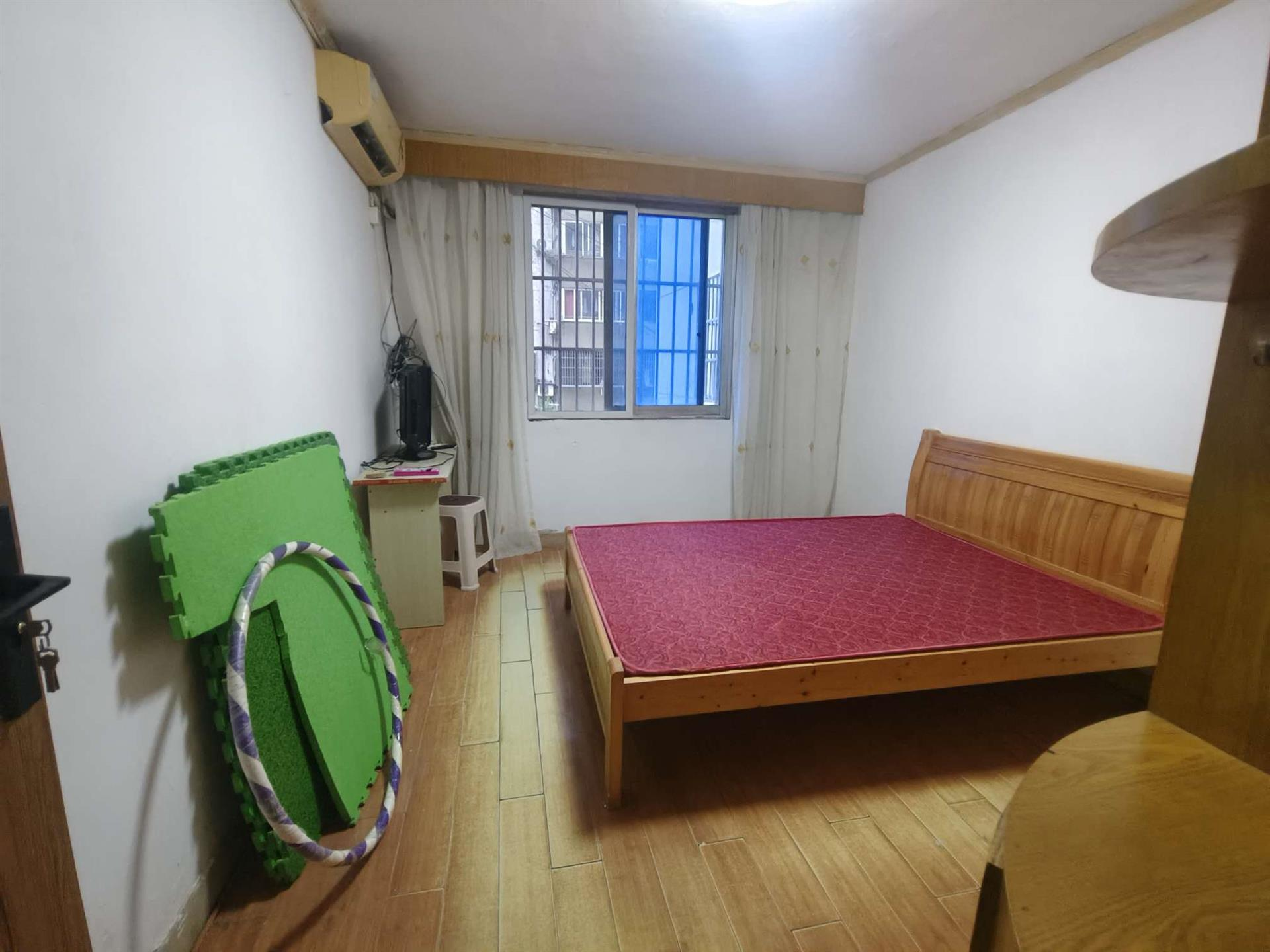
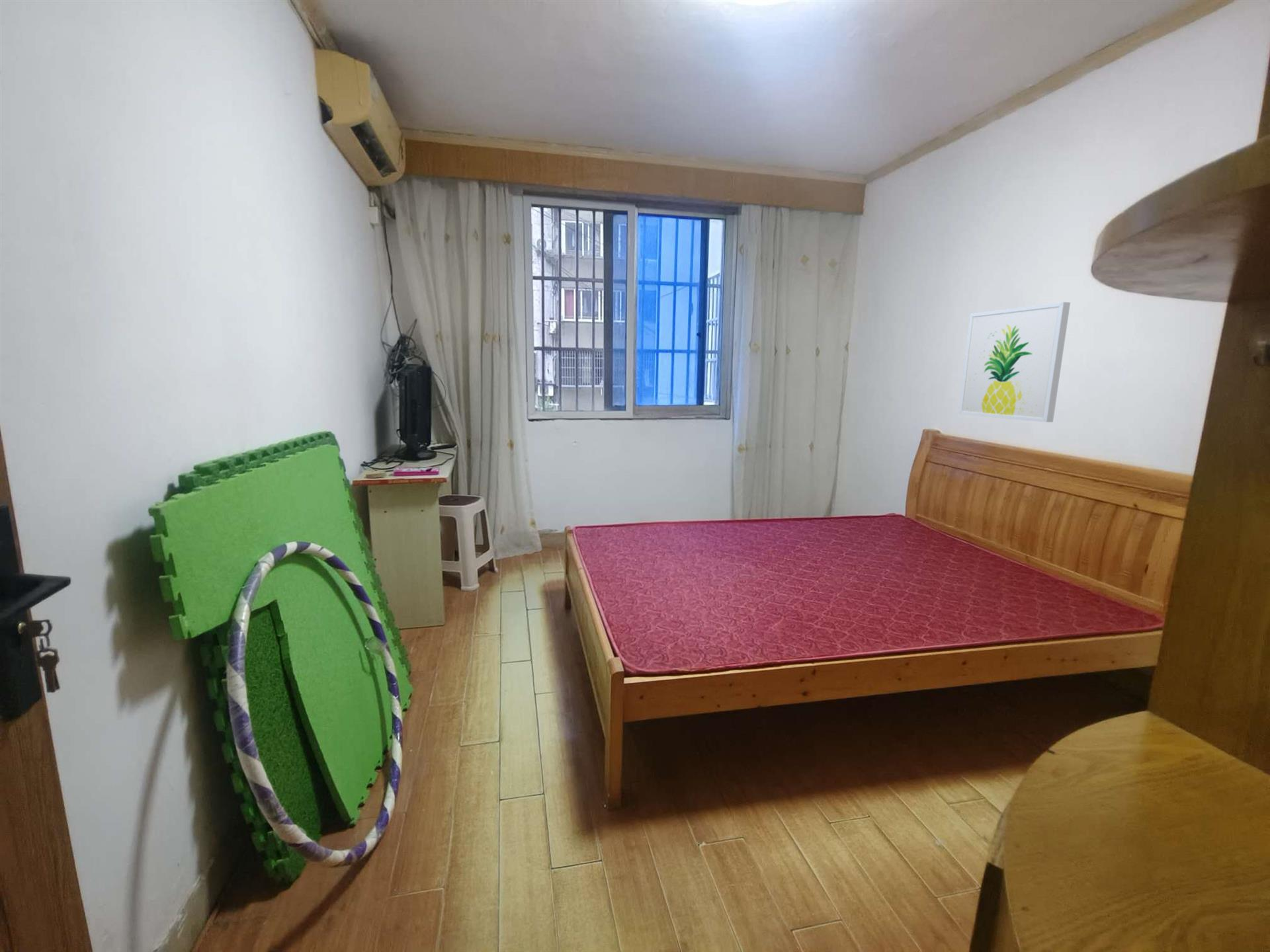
+ wall art (1008, 364)
